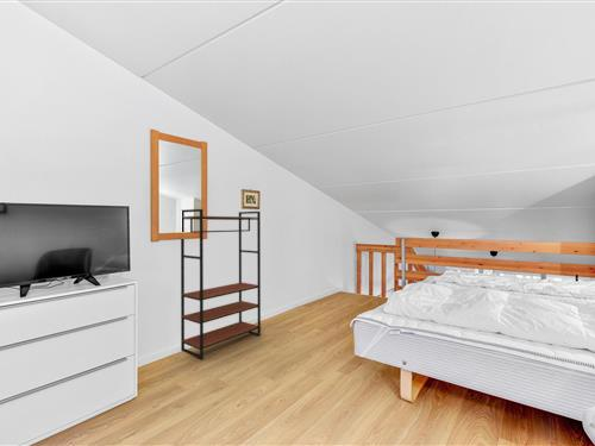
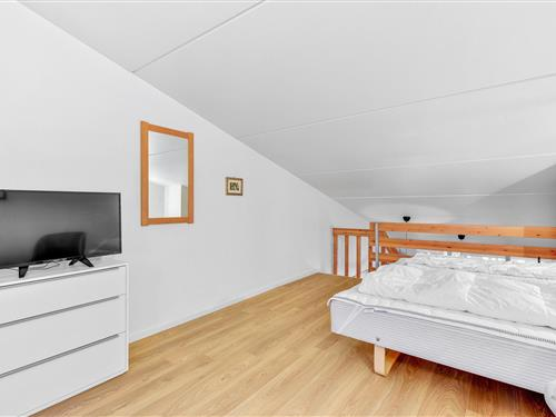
- bookshelf (223, 285)
